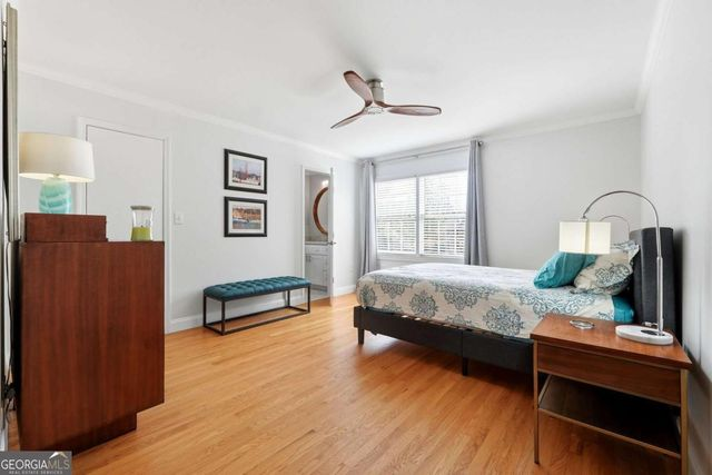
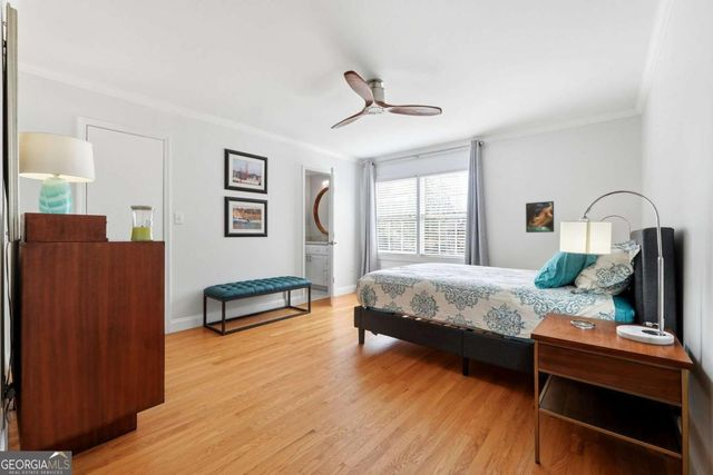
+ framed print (539, 217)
